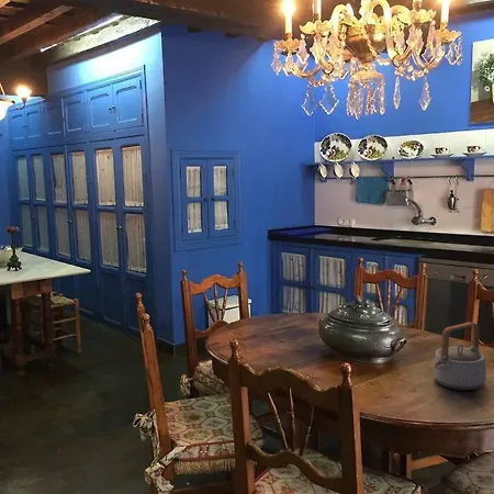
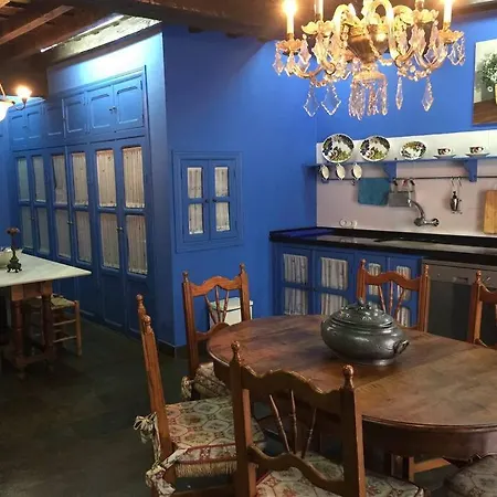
- teapot (457, 355)
